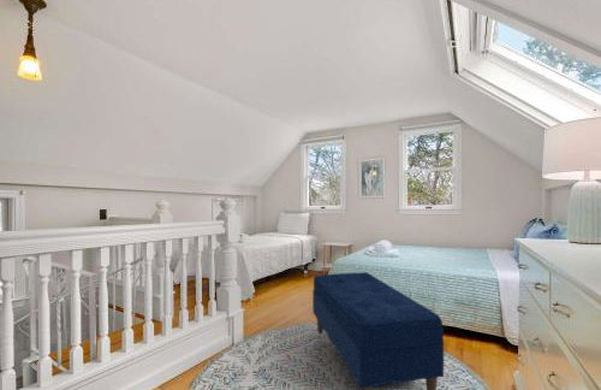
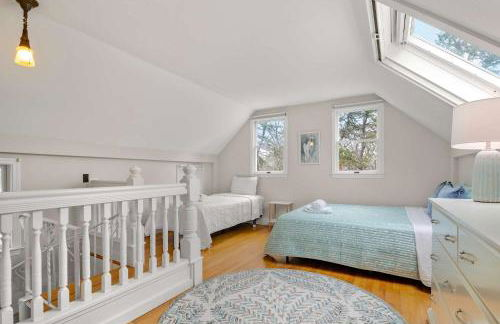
- bench (364, 325)
